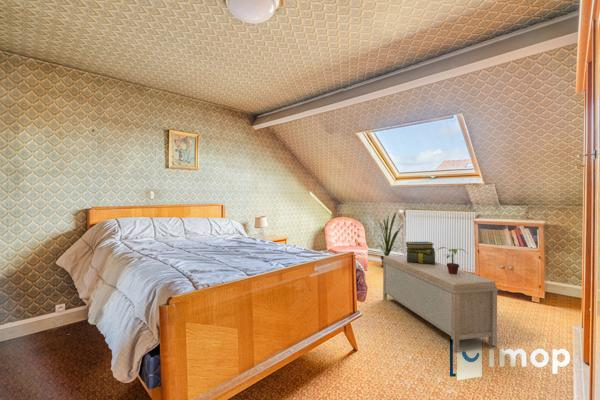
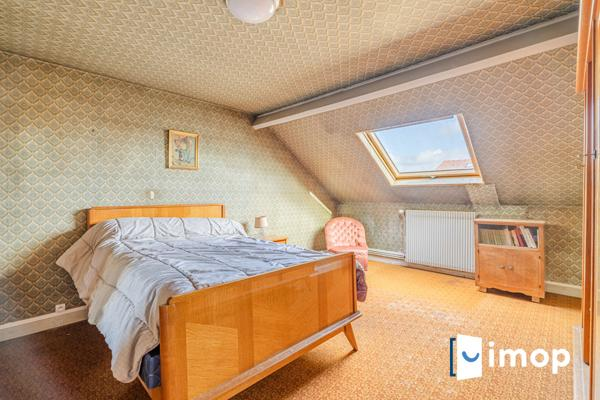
- house plant (386, 239)
- stack of books (420, 251)
- bench (429, 292)
- potted plant (452, 260)
